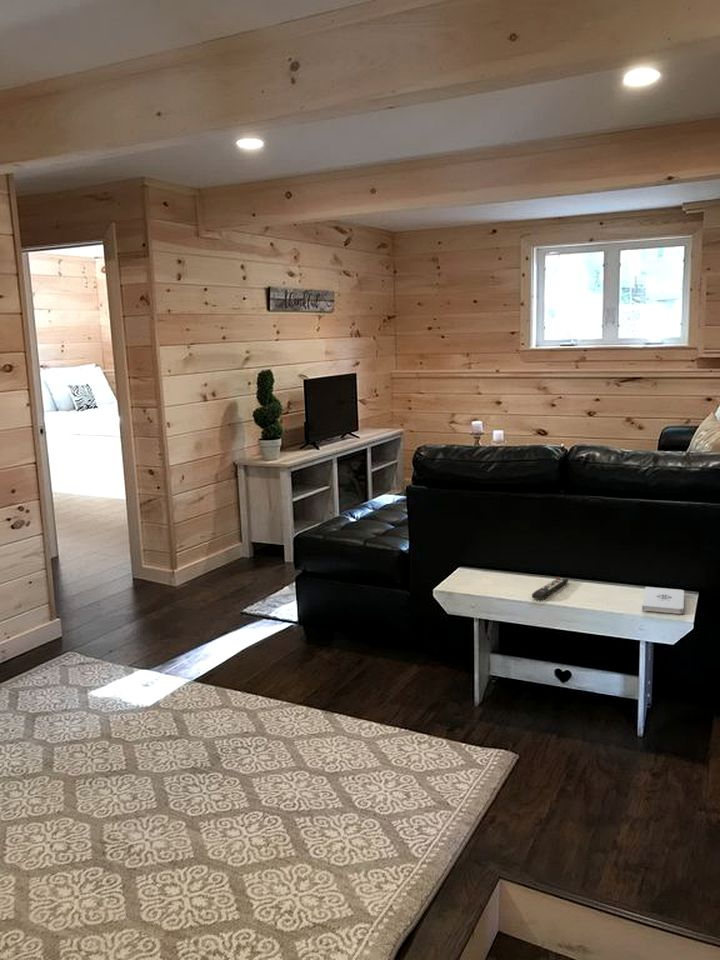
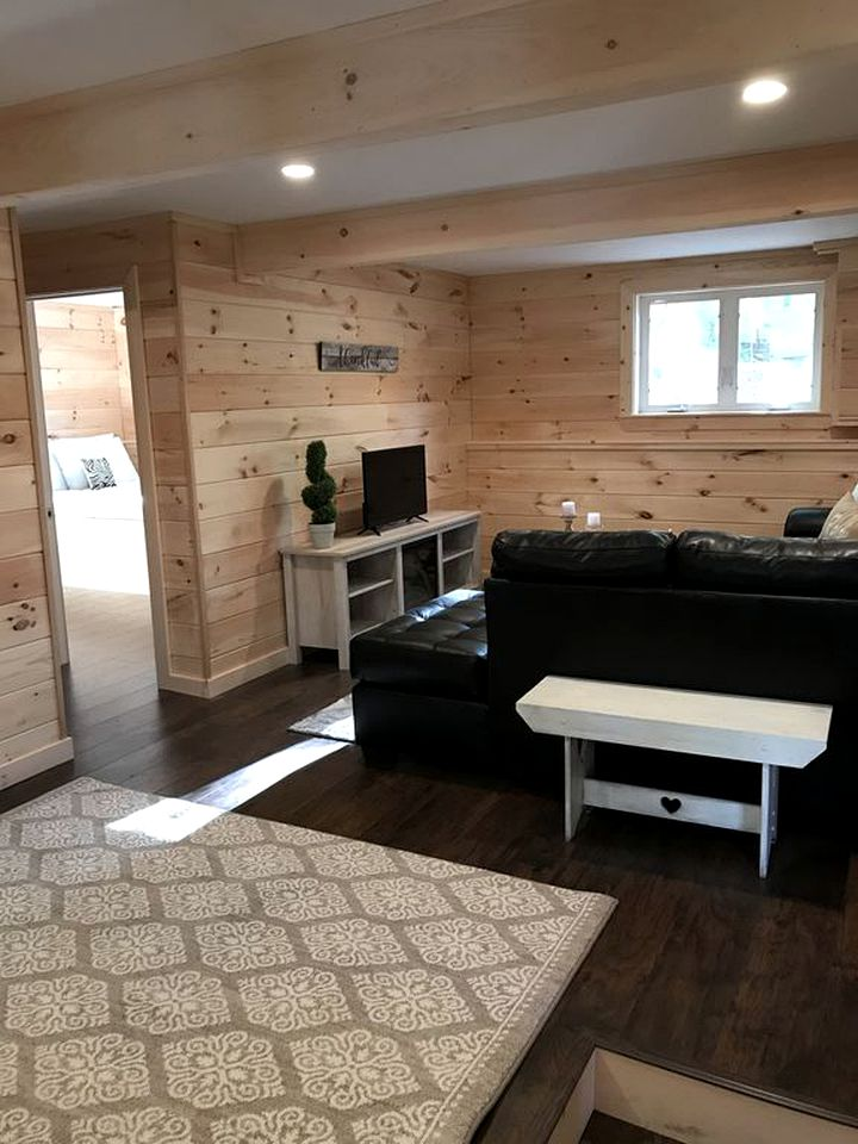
- notepad (663, 599)
- remote control (550, 587)
